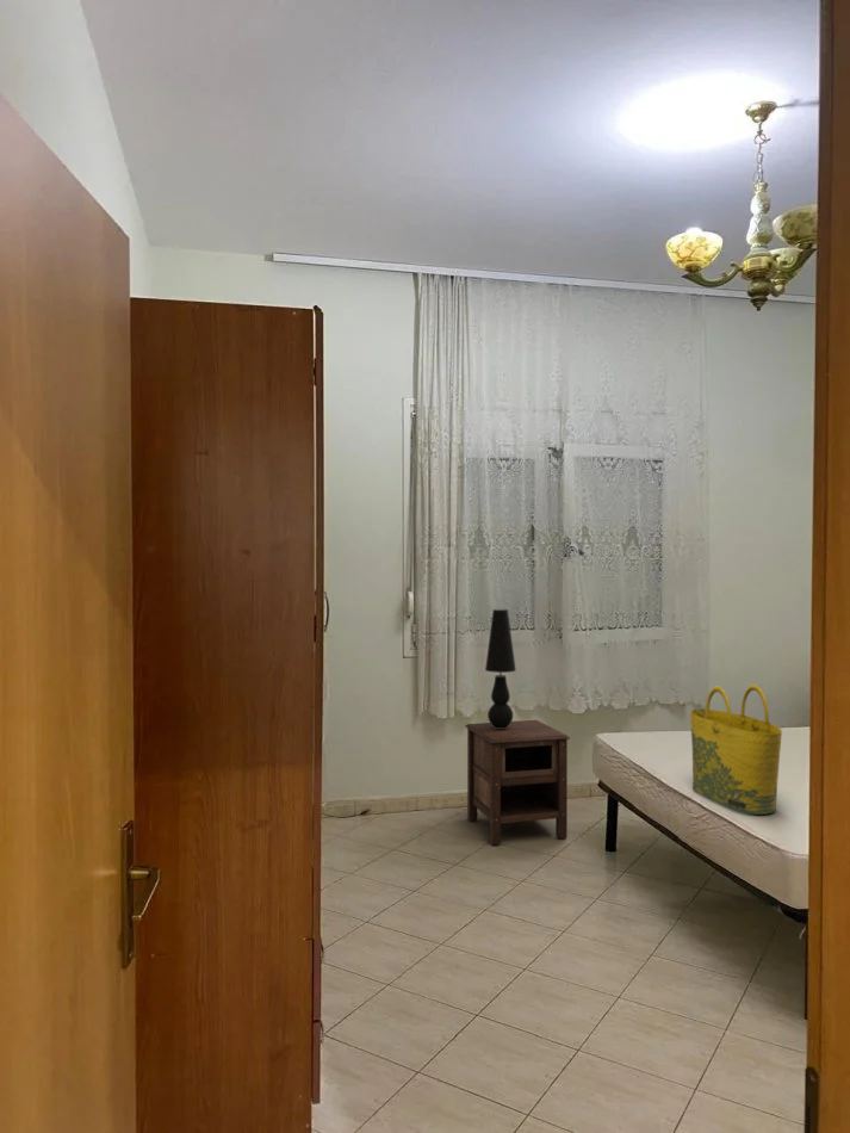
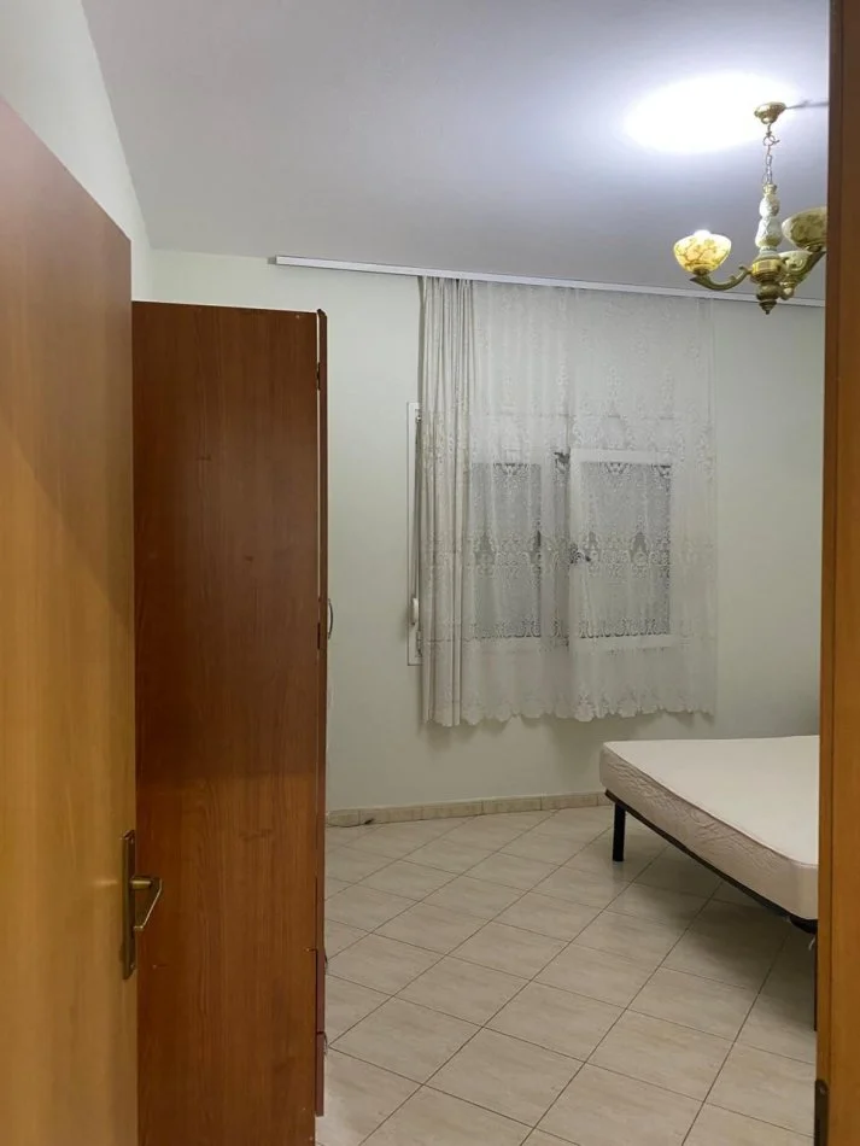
- nightstand (515, 779)
- table lamp (500, 668)
- tote bag (734, 742)
